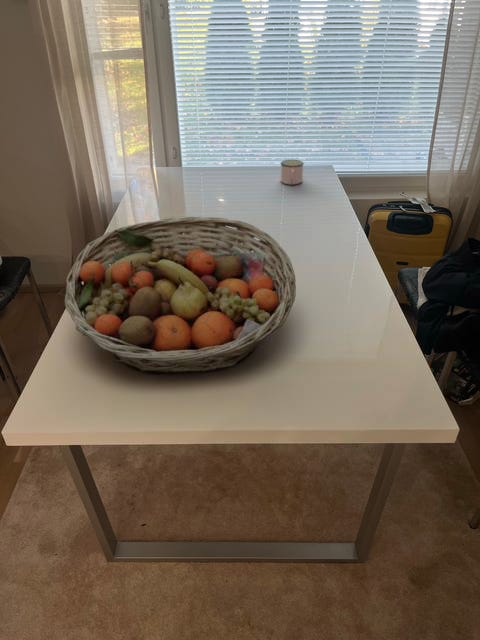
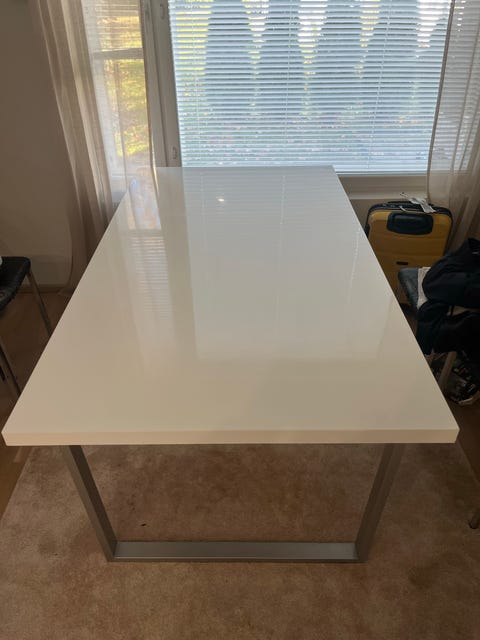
- mug (291, 173)
- fruit basket (182, 293)
